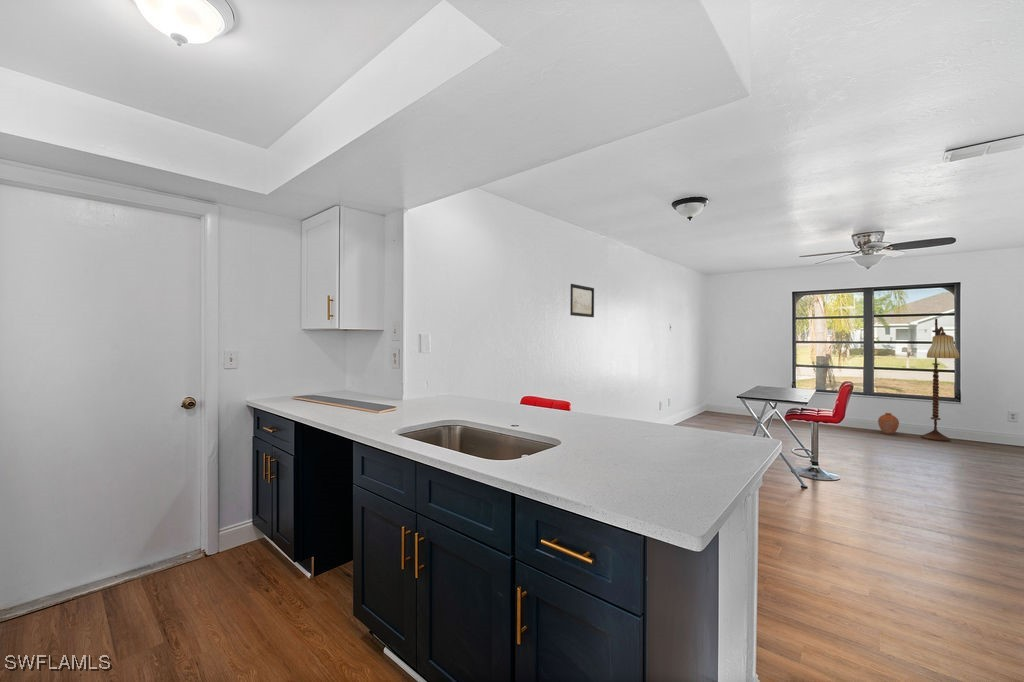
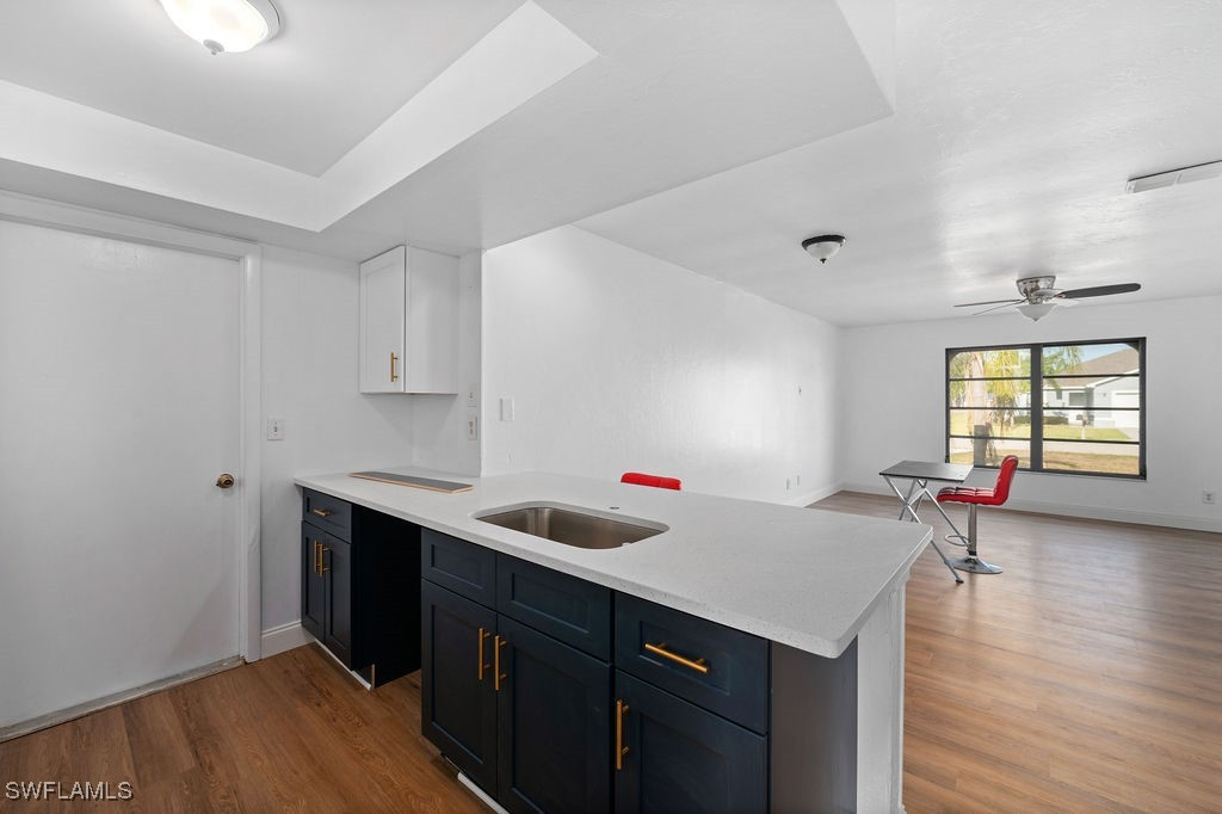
- floor lamp (938, 380)
- wall art (582, 301)
- vase (888, 423)
